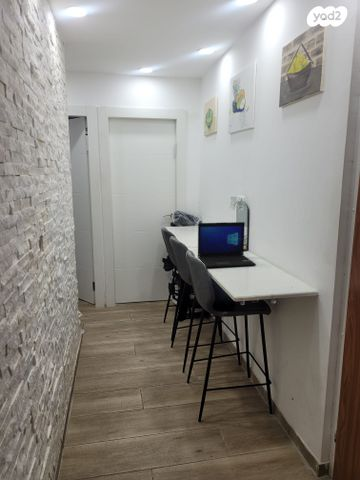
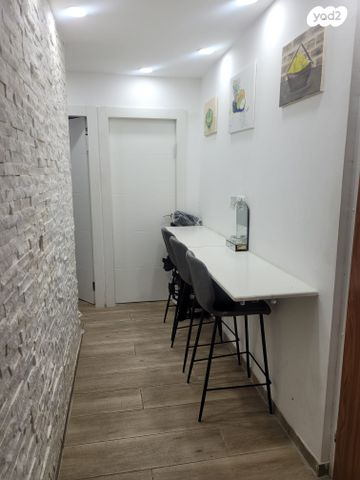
- laptop (225, 243)
